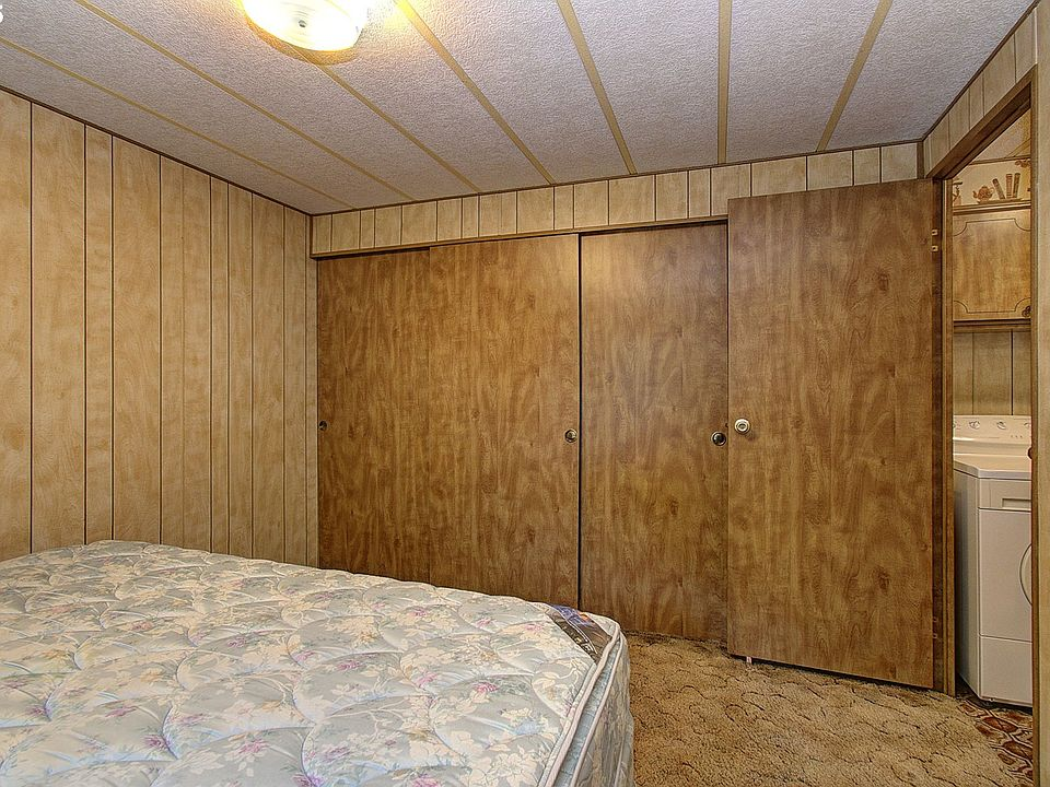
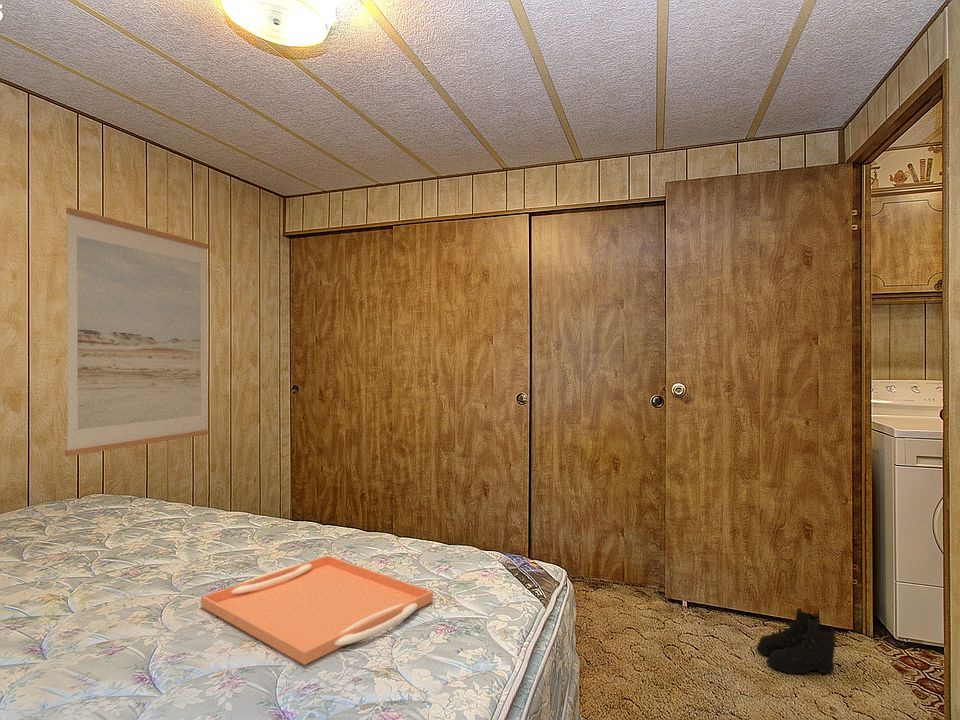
+ wall art (146, 336)
+ boots (795, 637)
+ serving tray (318, 599)
